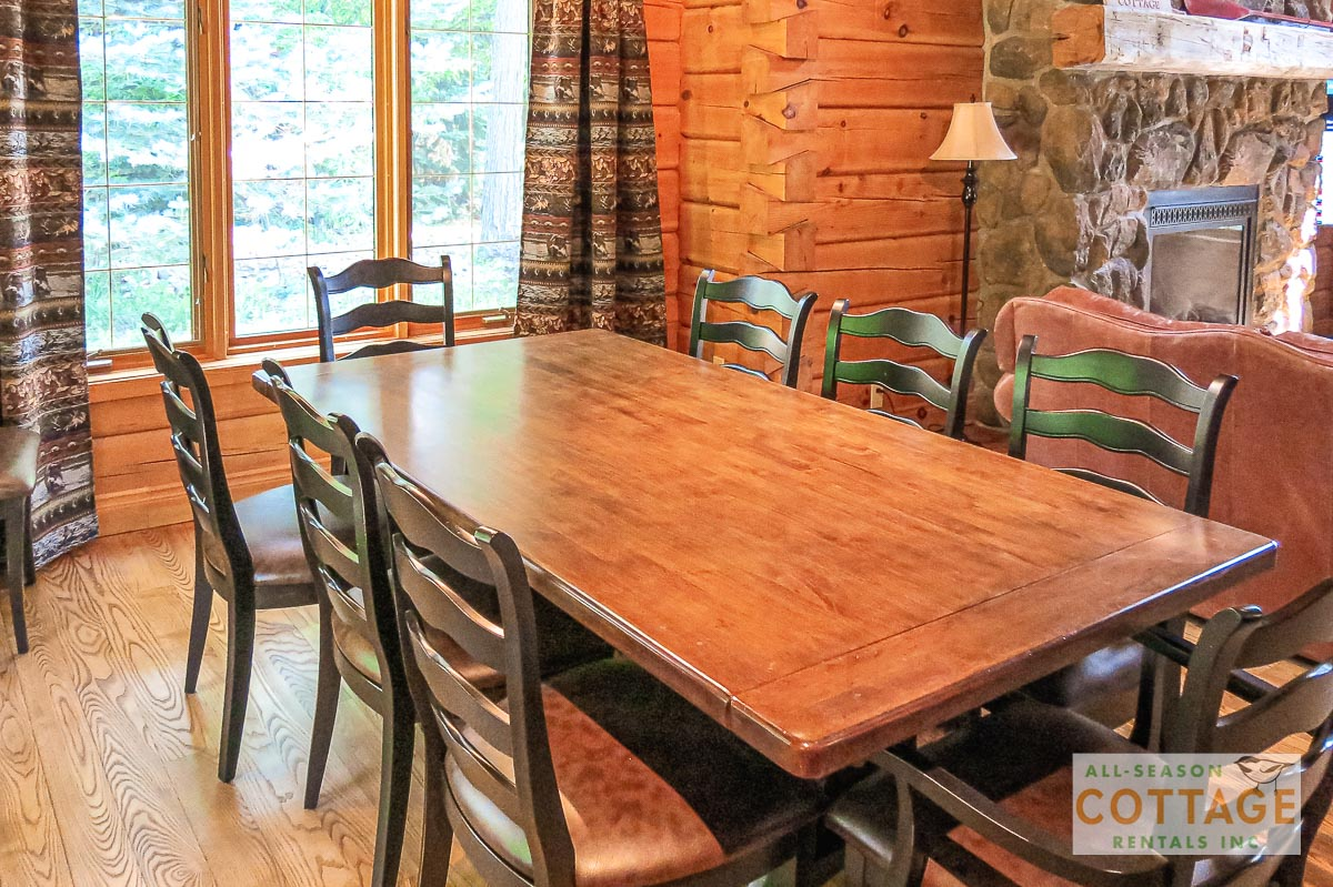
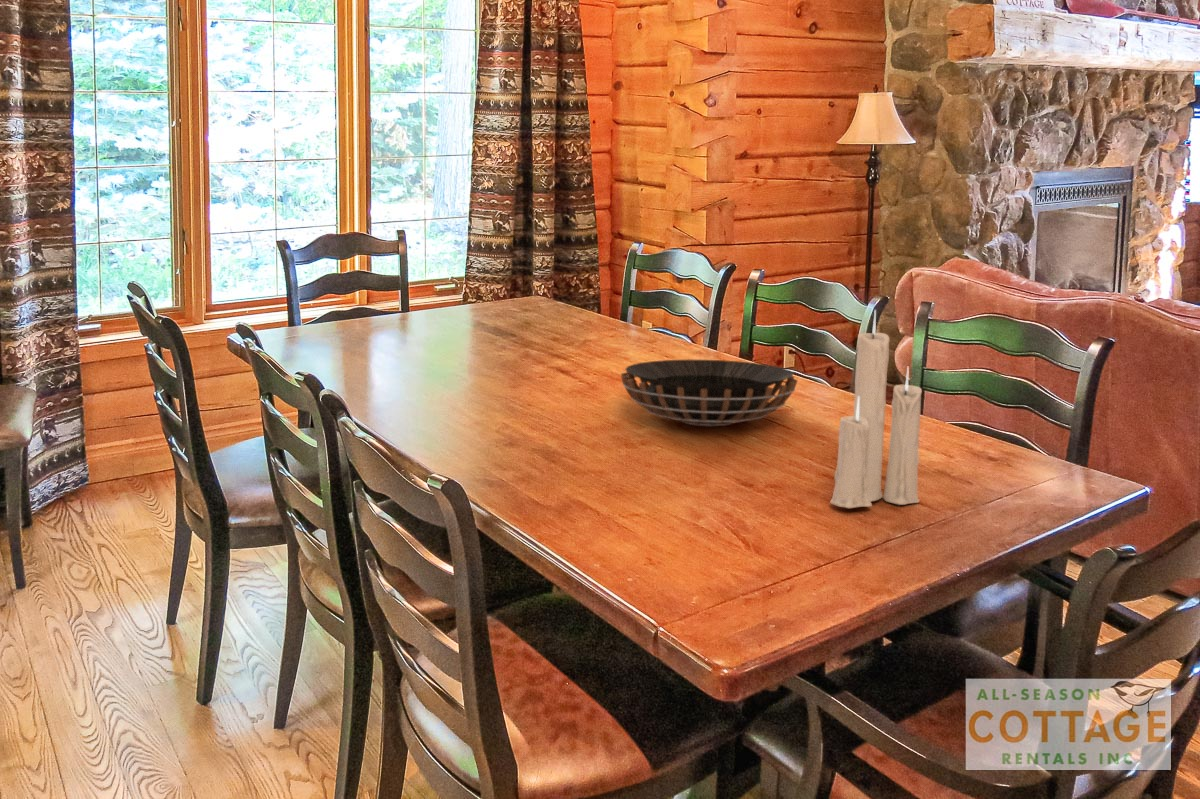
+ decorative bowl (707, 395)
+ candle (875, 402)
